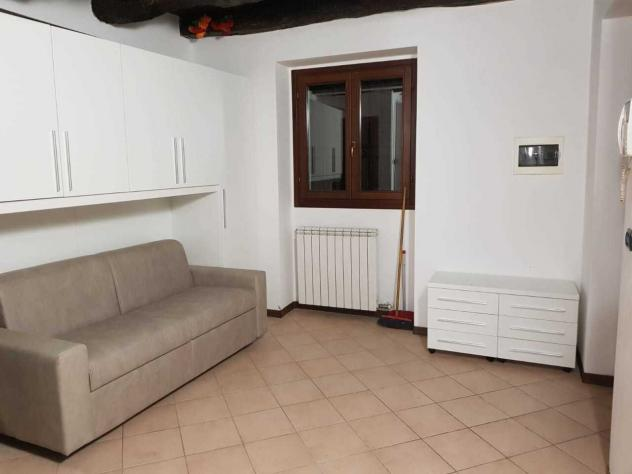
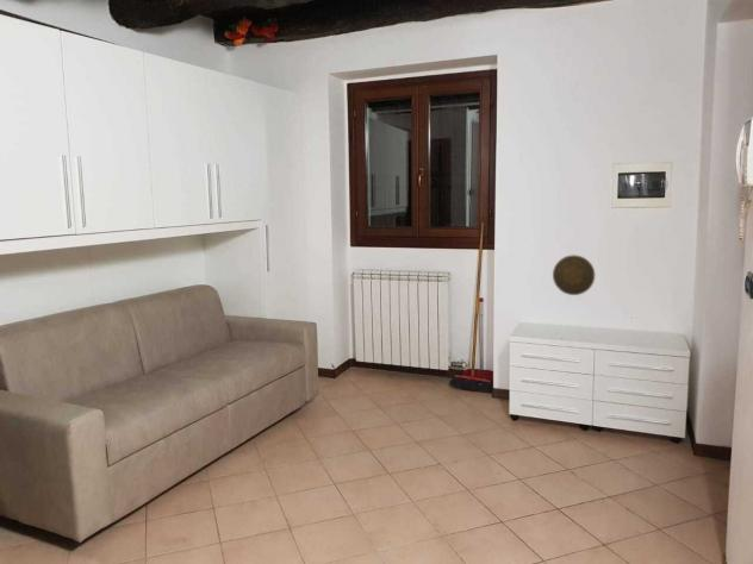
+ decorative plate (573, 275)
